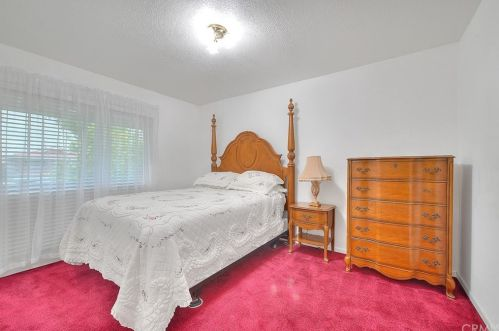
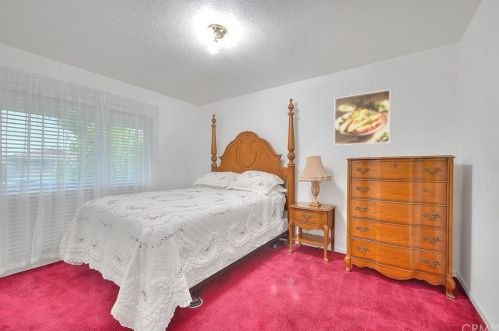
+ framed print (360, 119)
